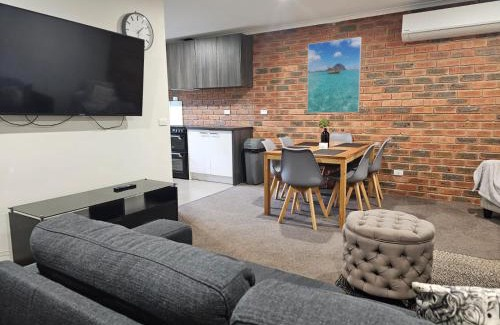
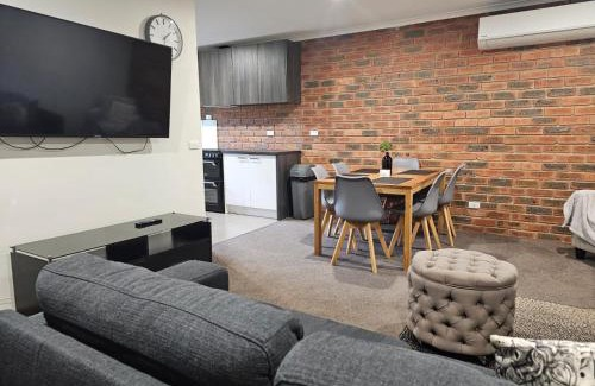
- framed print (332, 77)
